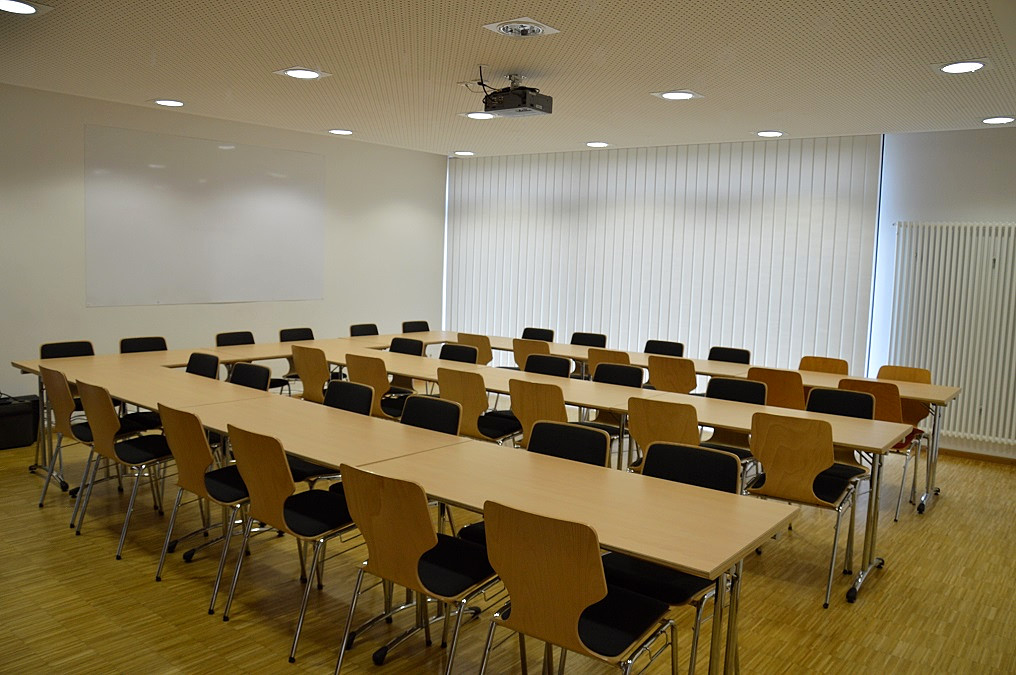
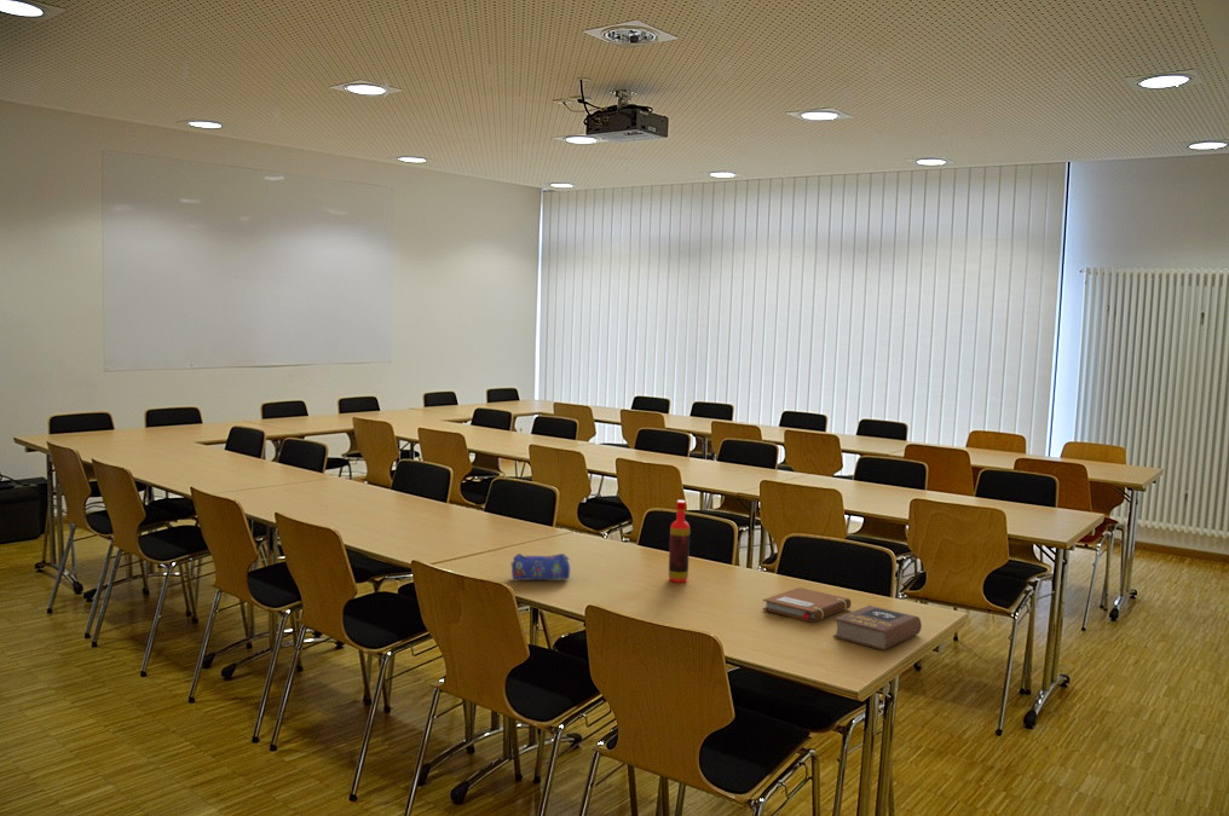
+ pencil case (540, 566)
+ notebook (806, 604)
+ book (878, 626)
+ bottle (679, 540)
